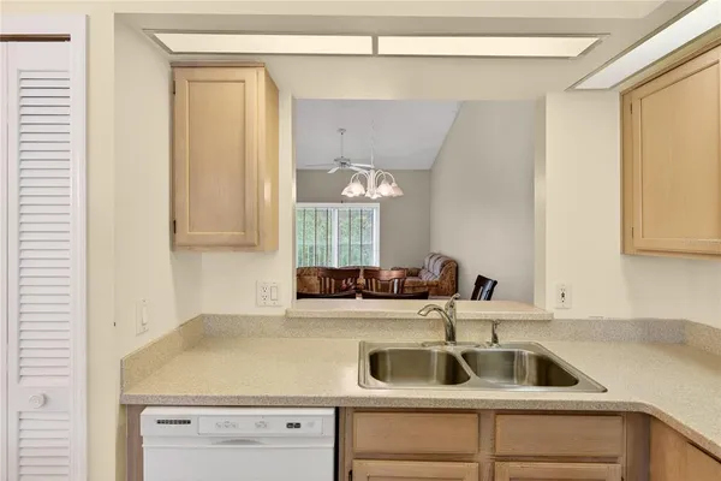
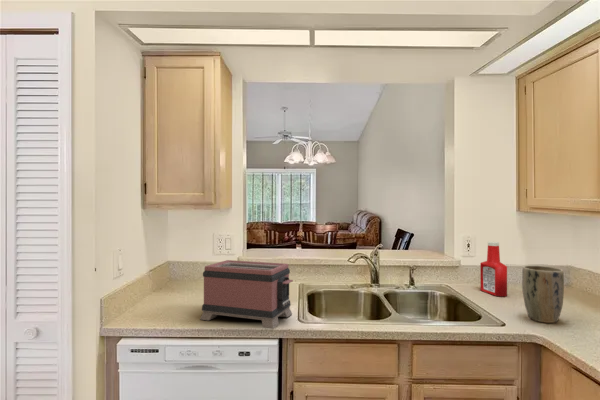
+ toaster (250, 291)
+ soap bottle (493, 267)
+ plant pot (542, 293)
